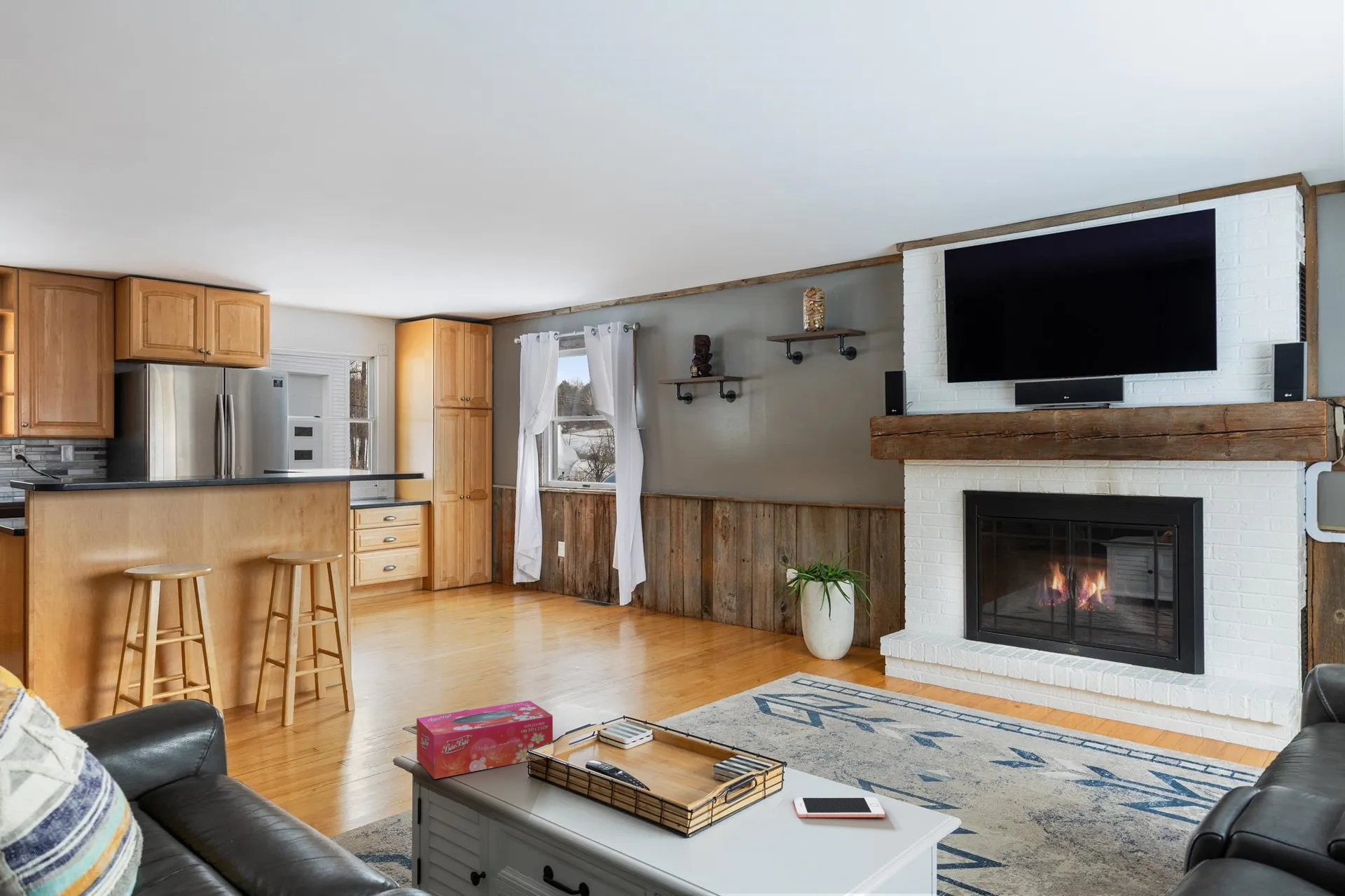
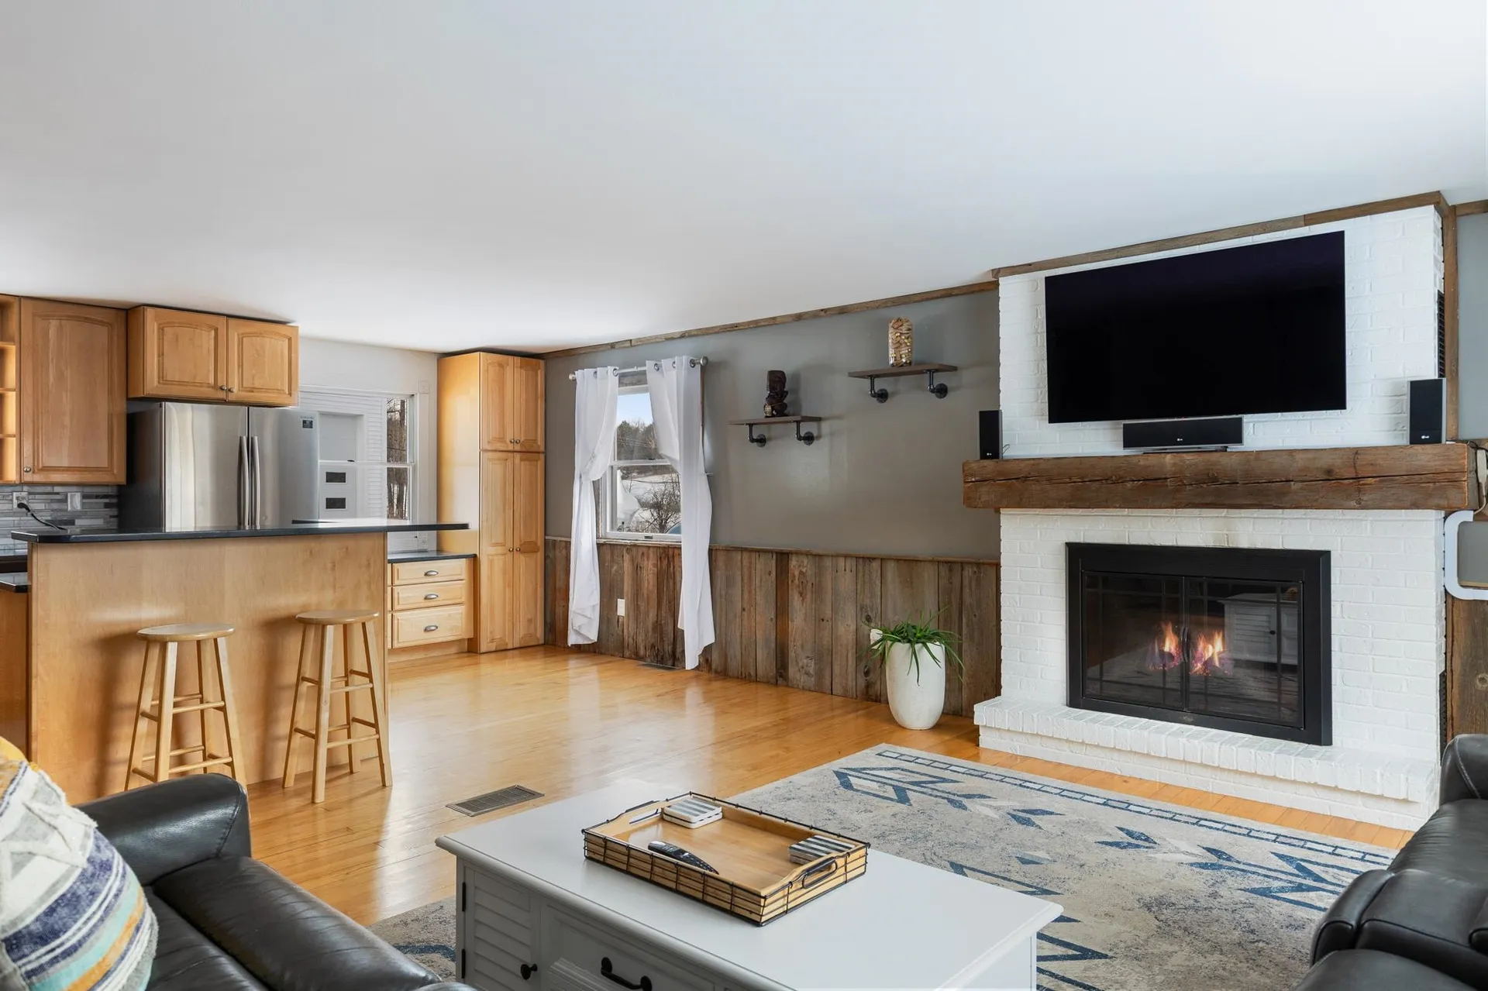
- tissue box (485, 737)
- cell phone (838, 807)
